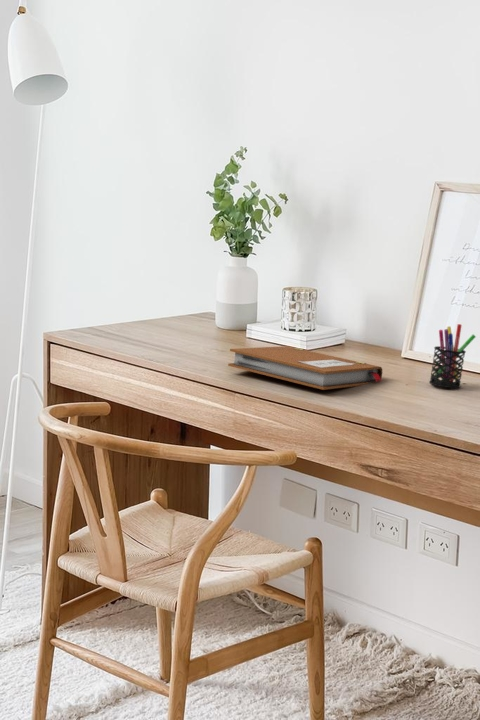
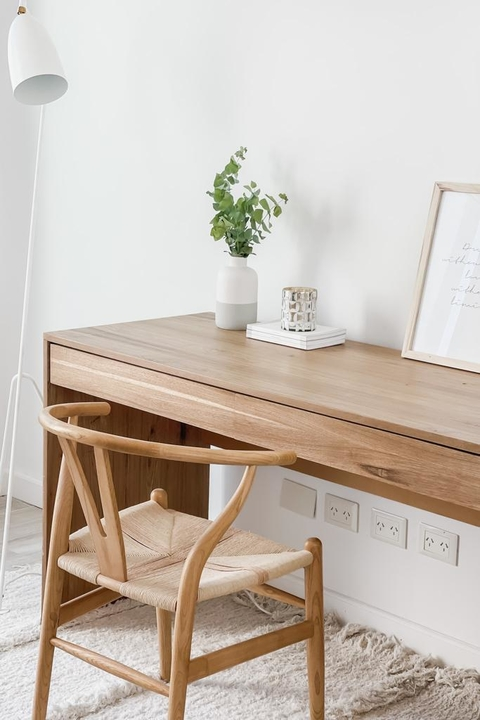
- notebook (308, 366)
- pen holder (453, 354)
